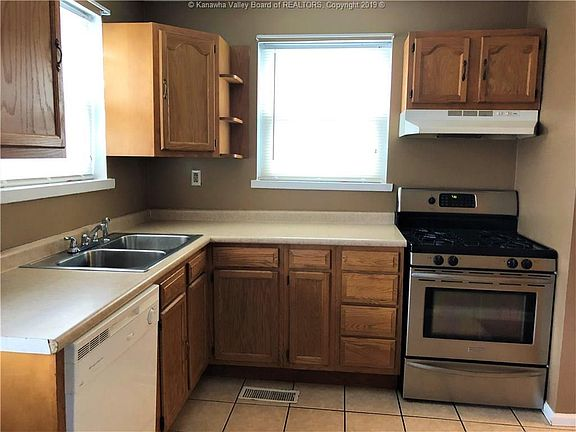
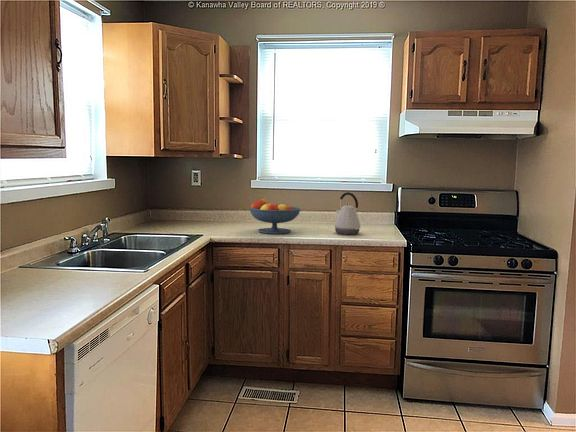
+ fruit bowl (274, 215)
+ kettle (347, 212)
